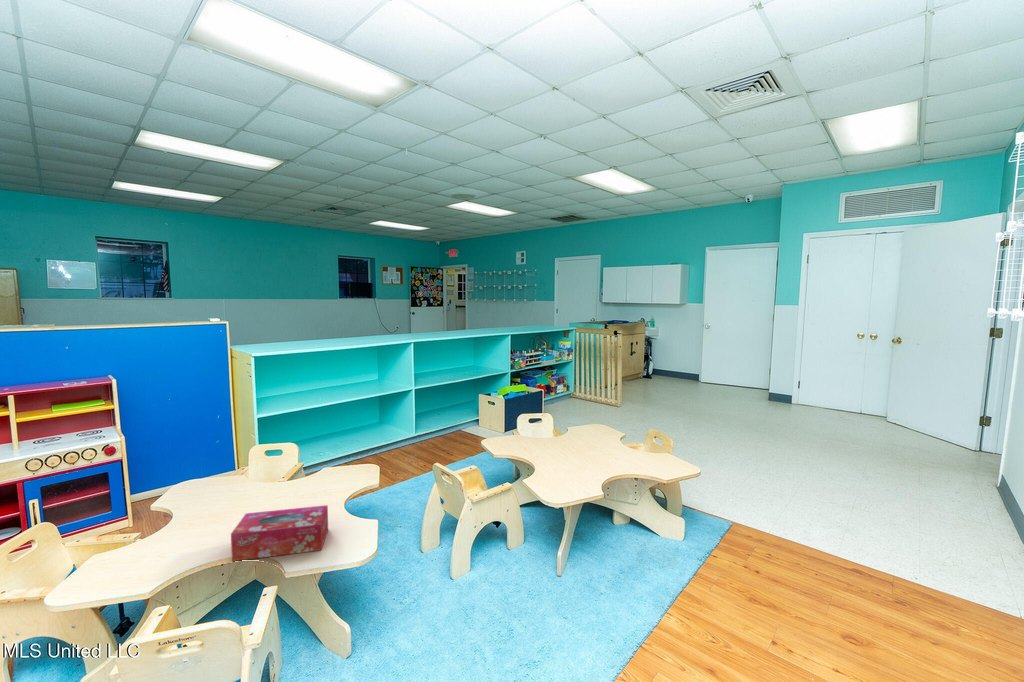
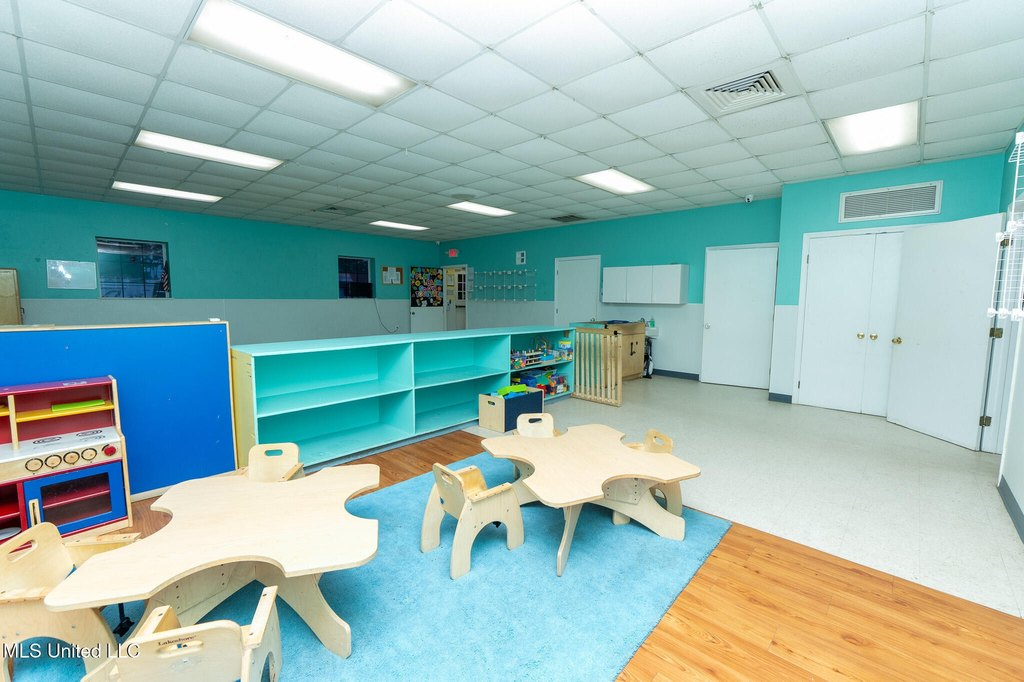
- tissue box (282, 531)
